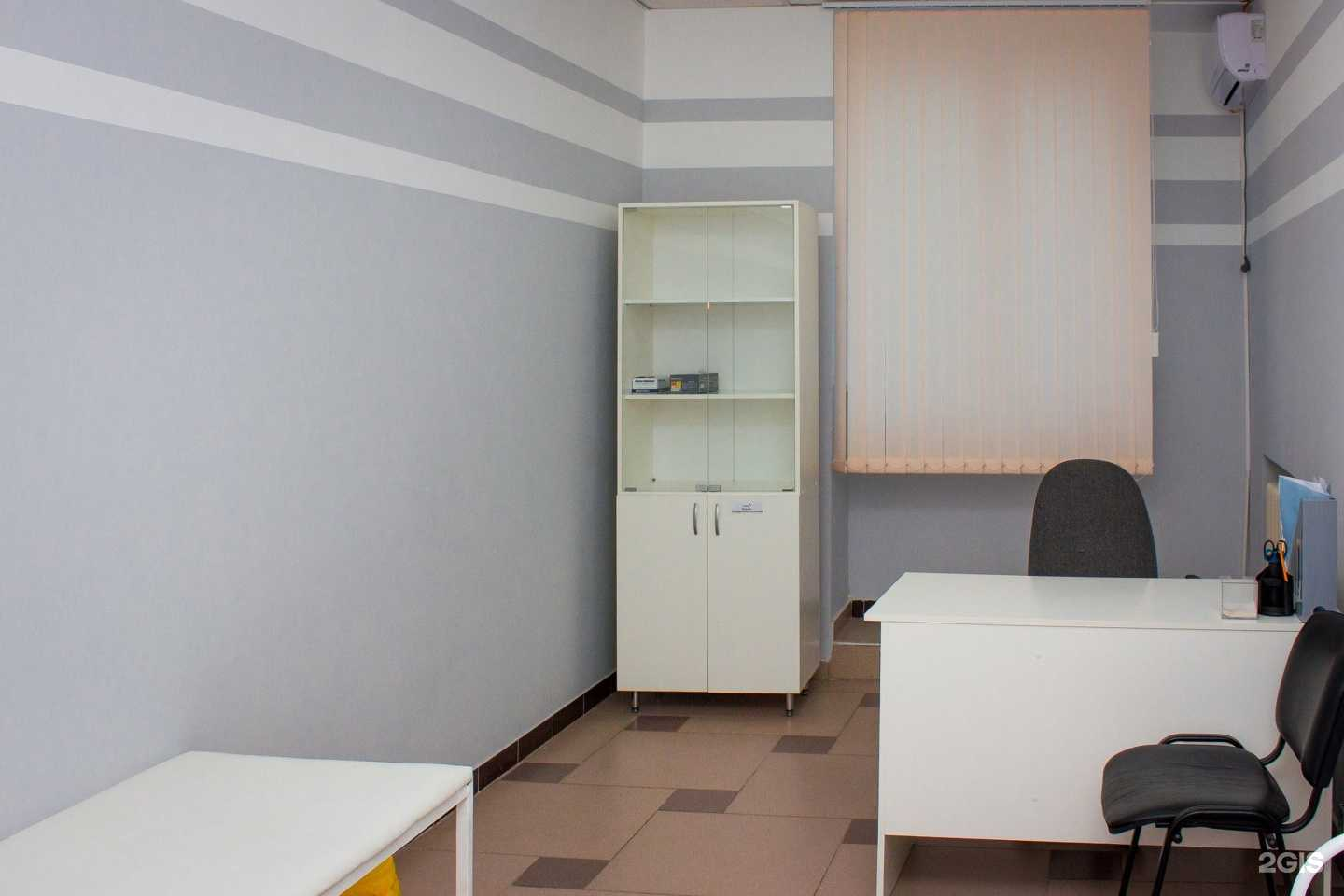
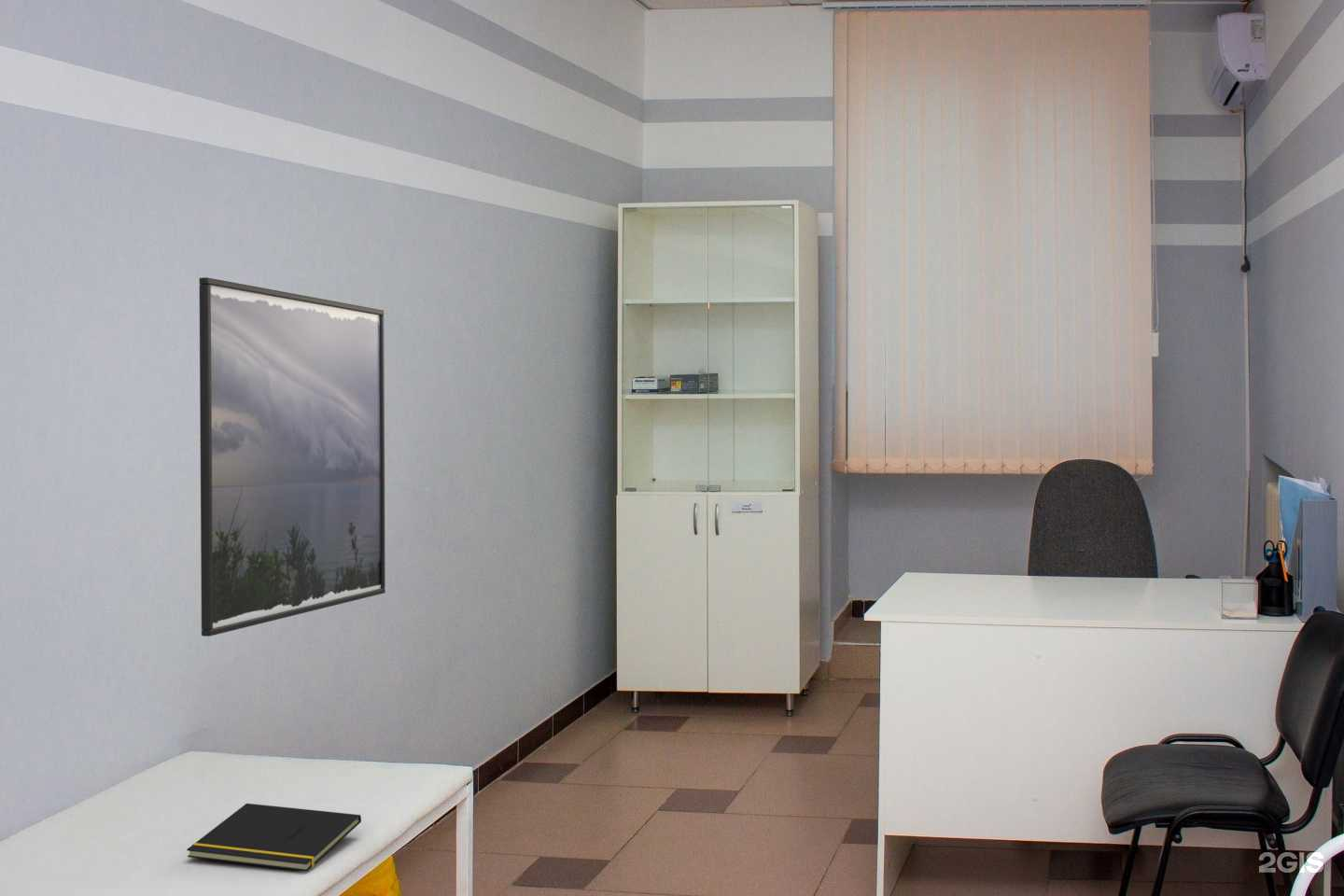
+ notepad (275, 835)
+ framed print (302, 454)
